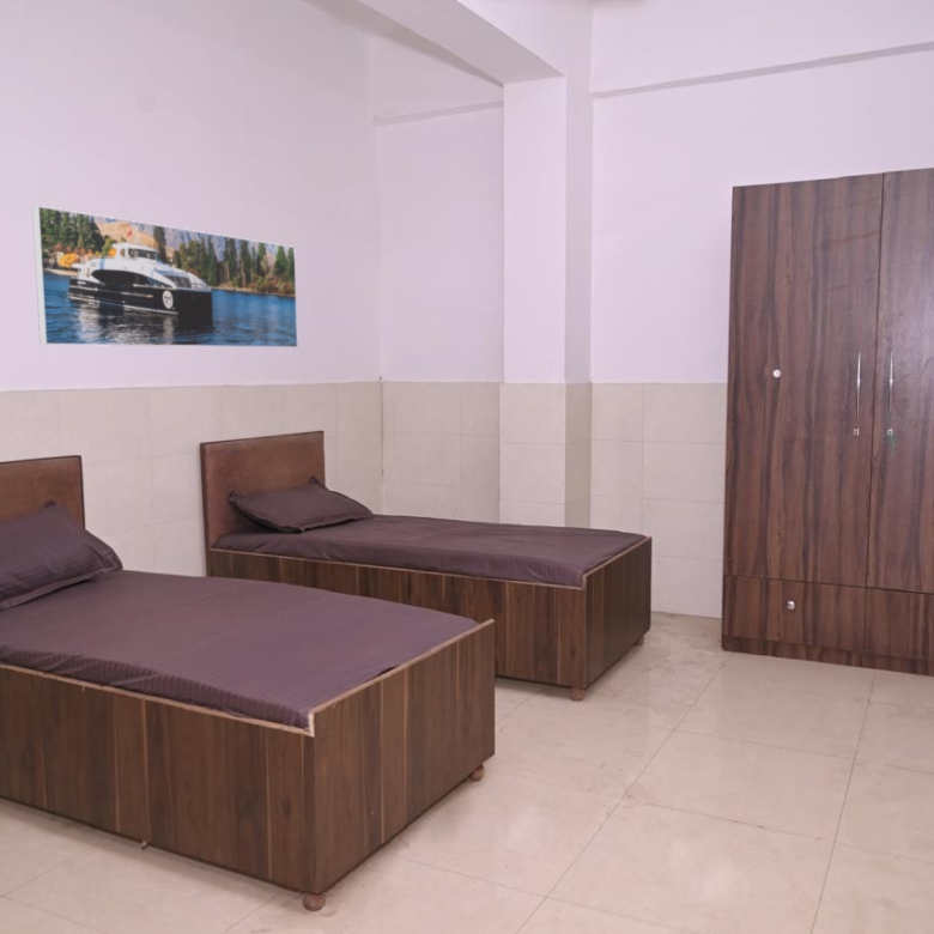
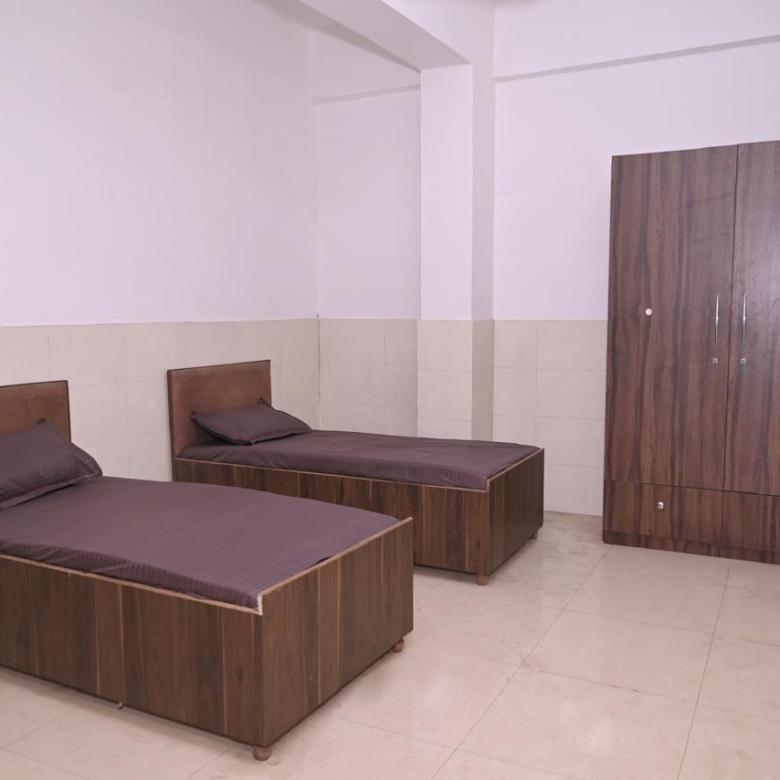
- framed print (186, 287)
